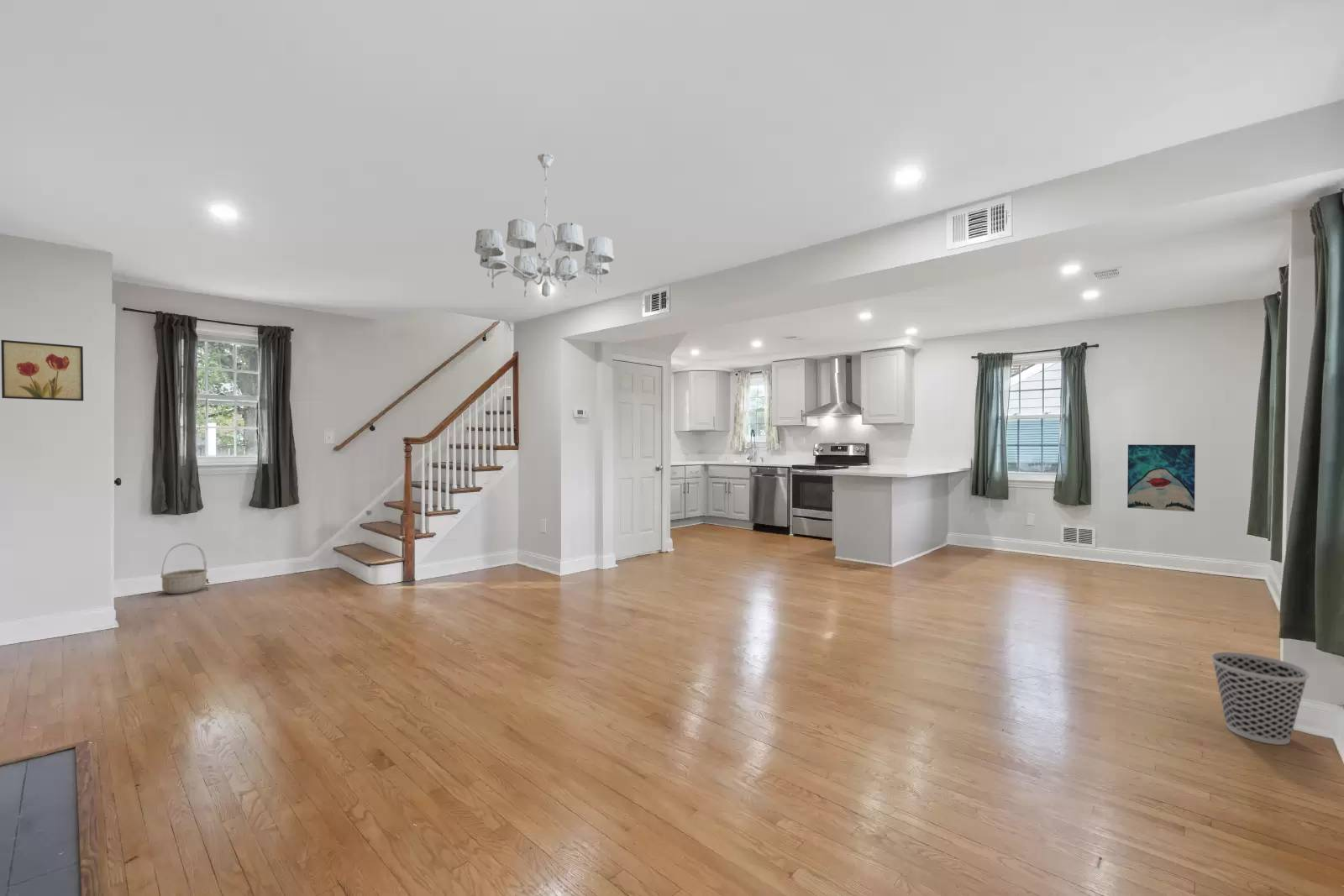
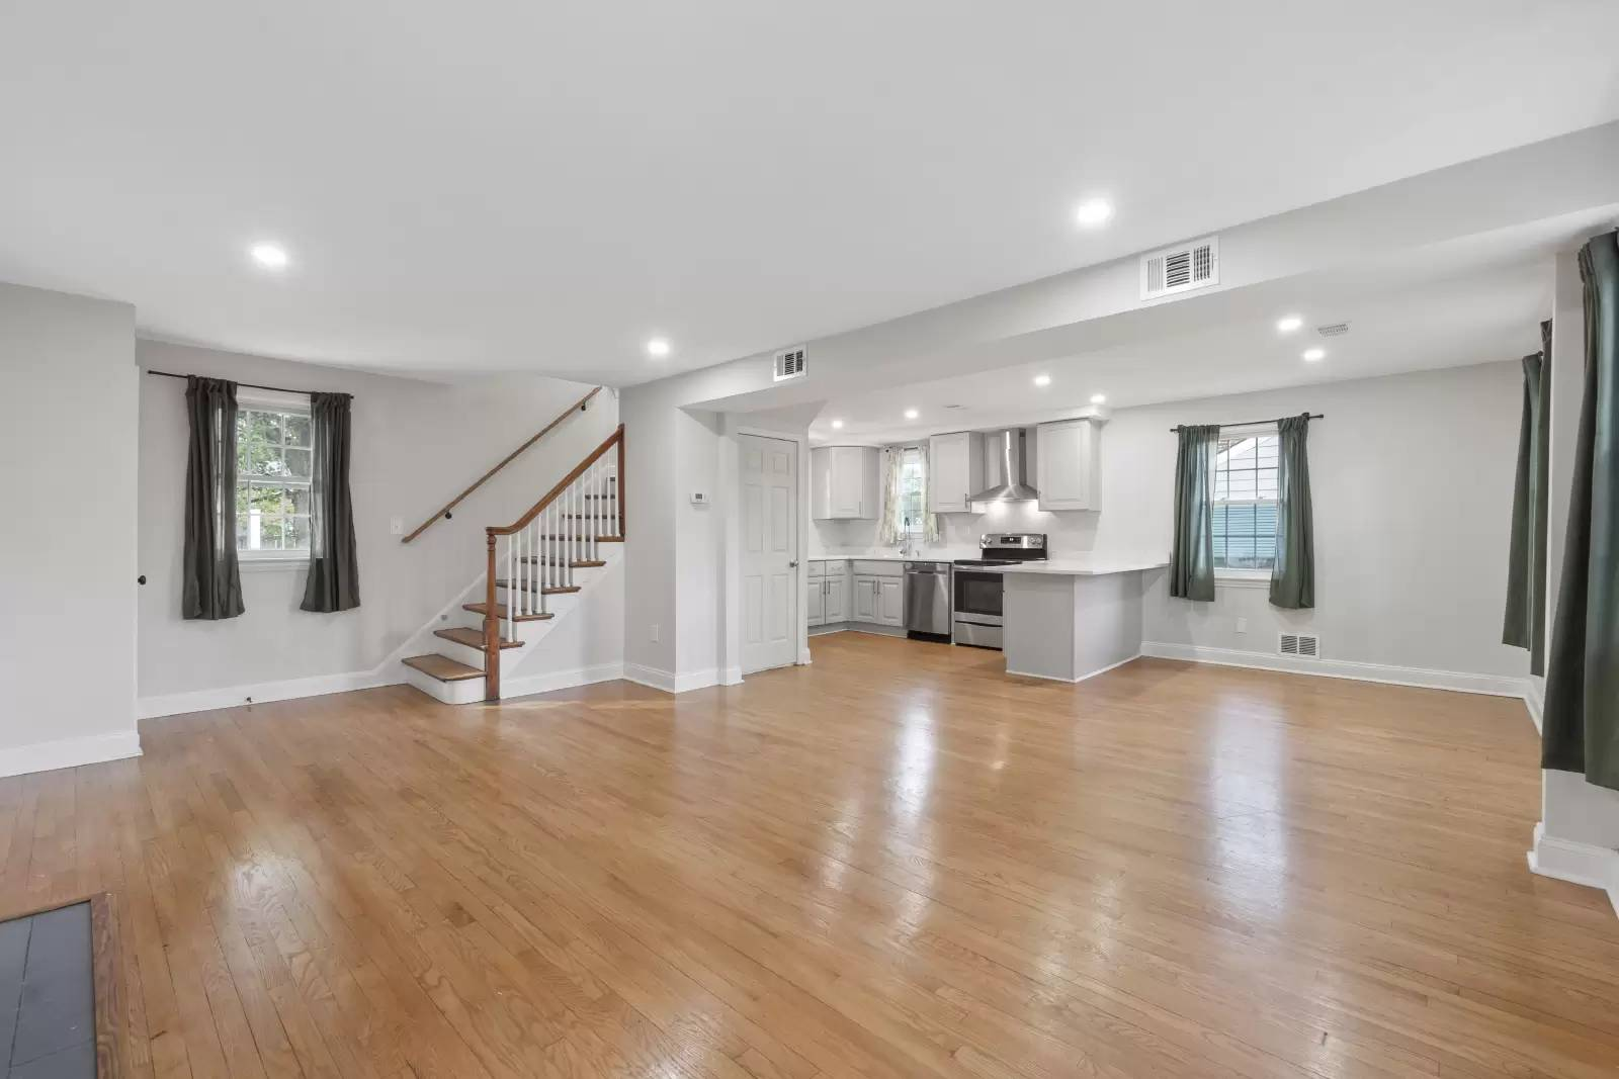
- wastebasket (1257, 699)
- basket (184, 570)
- wall art (1160, 477)
- wall art (44, 371)
- chandelier (544, 227)
